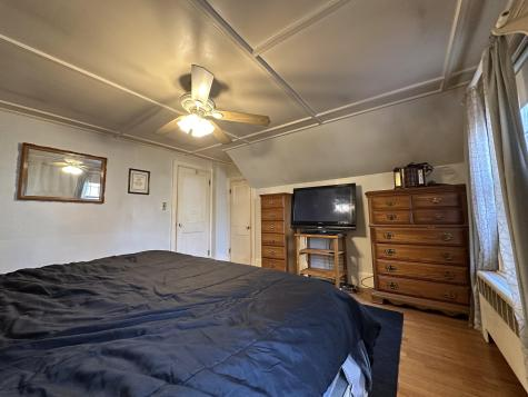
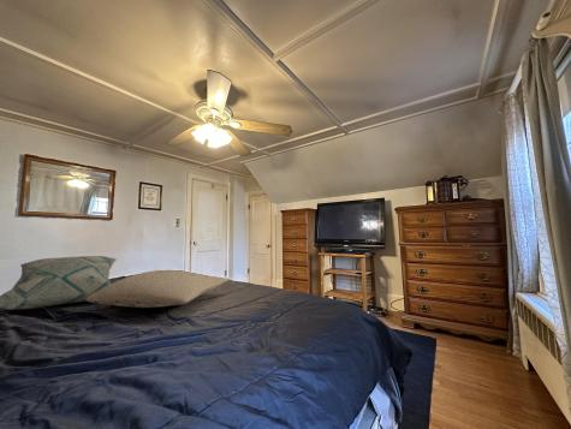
+ pillow (168, 287)
+ decorative pillow (67, 279)
